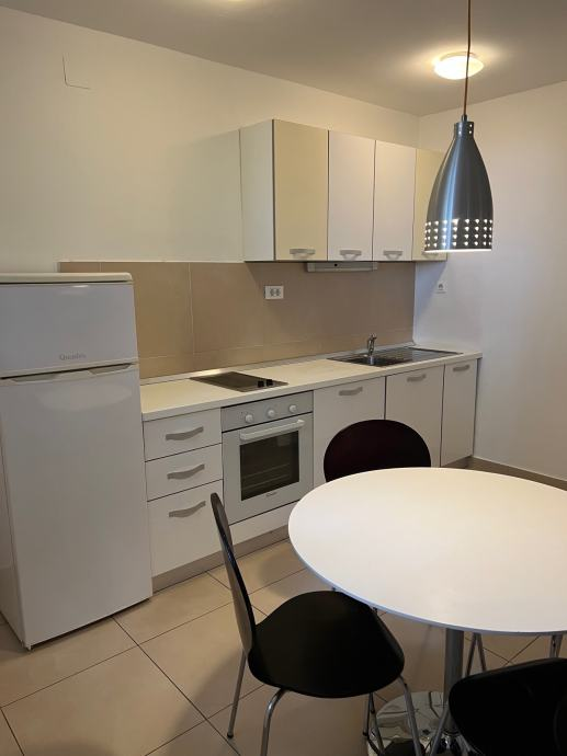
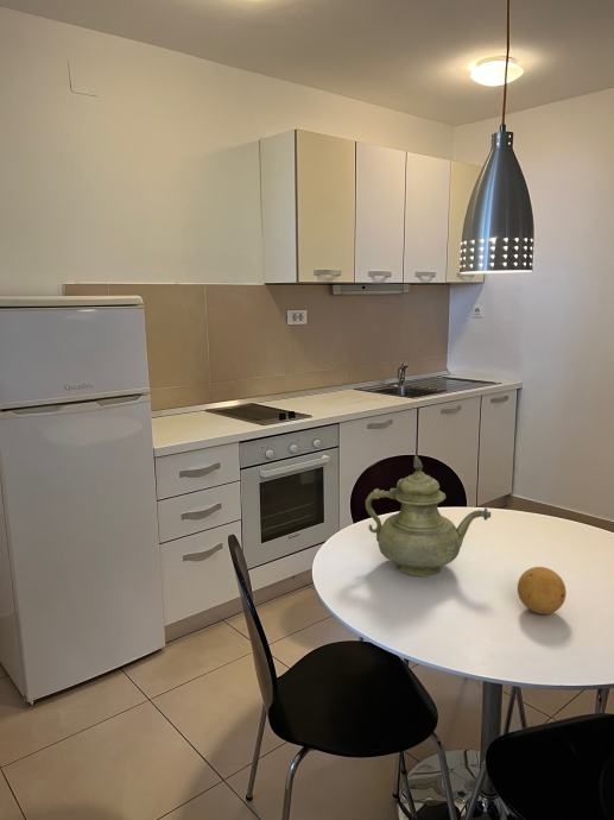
+ teapot (426, 512)
+ fruit (540, 589)
